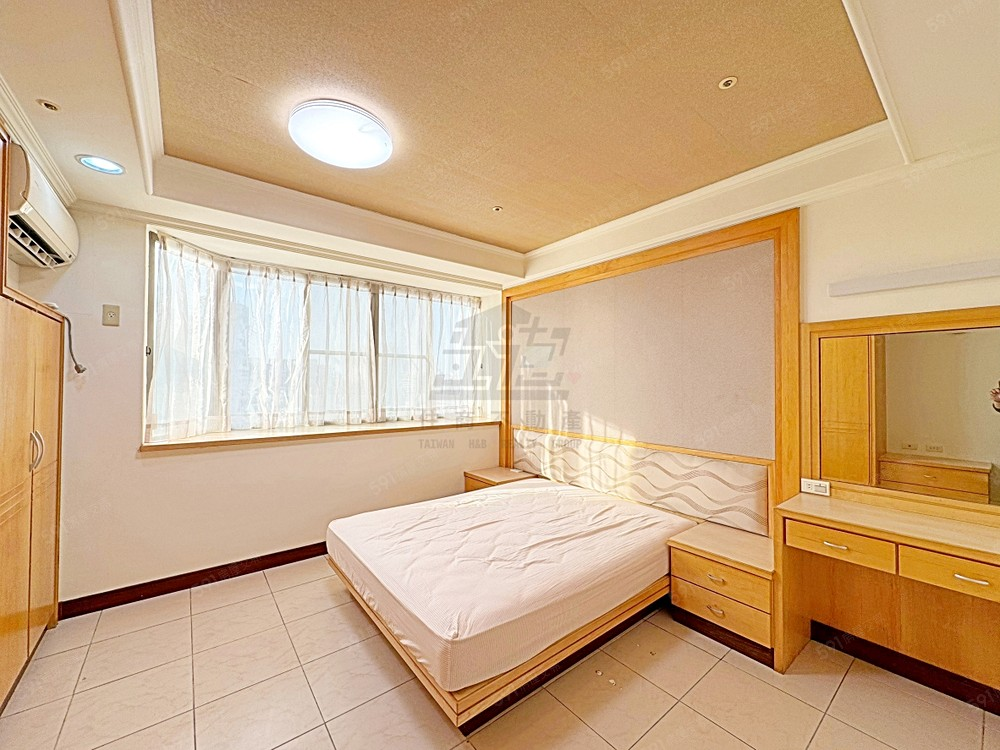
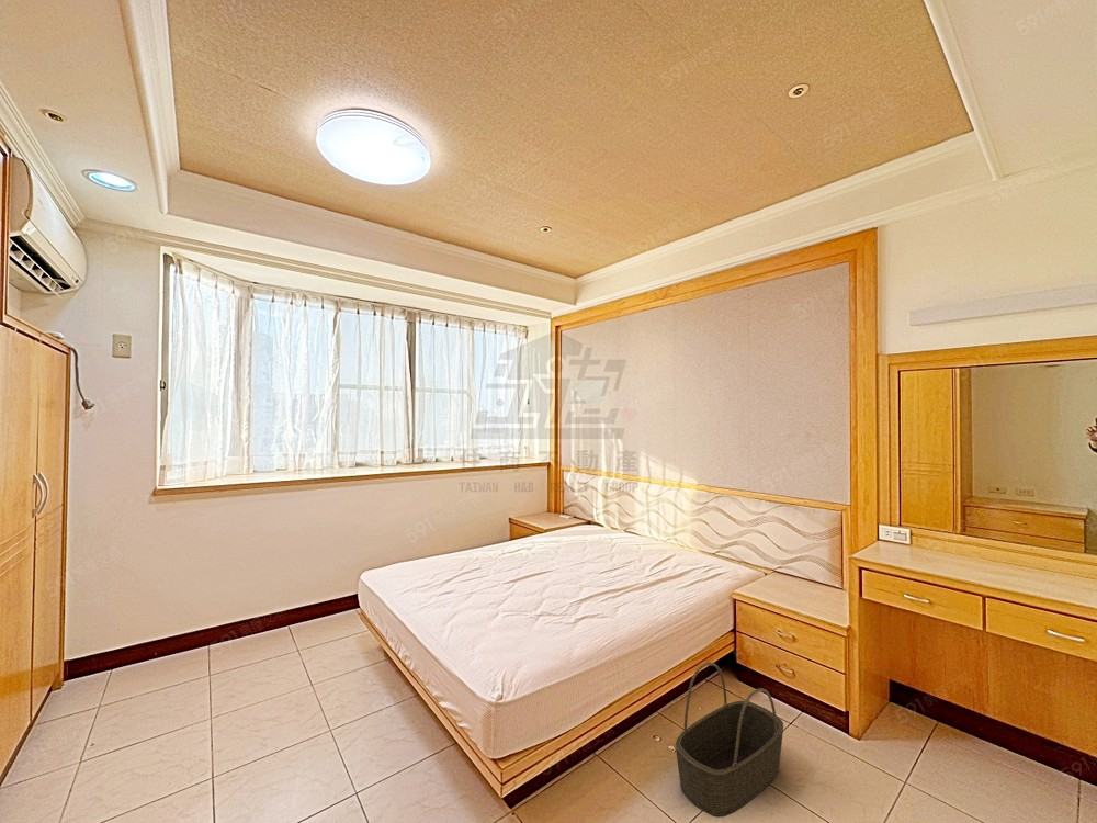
+ basket (731, 725)
